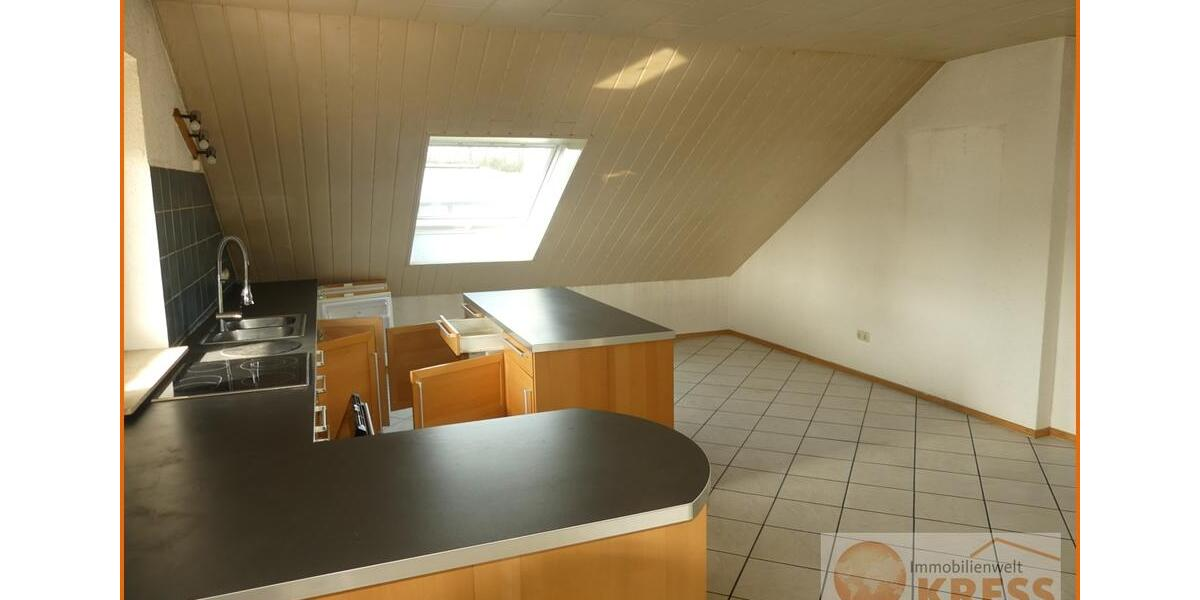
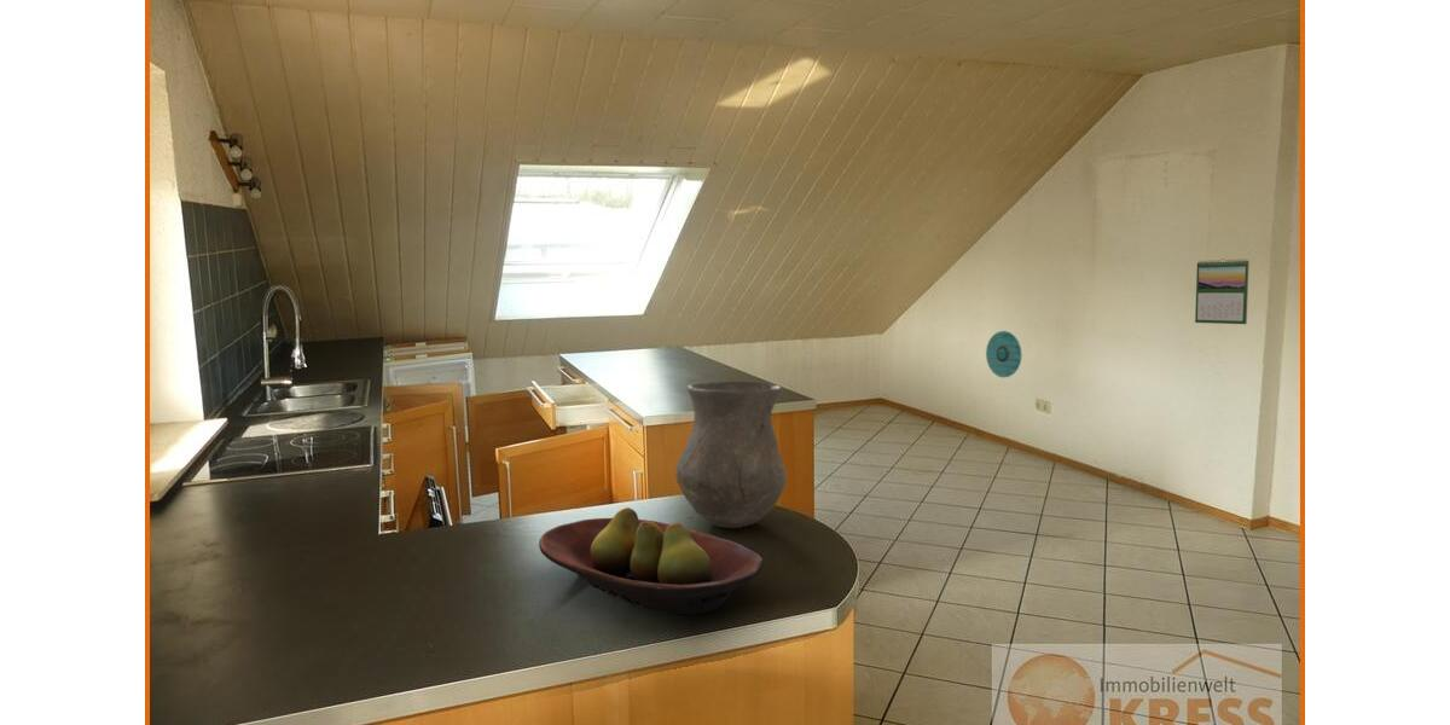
+ decorative plate (1002, 354)
+ fruit bowl (645, 551)
+ vase (730, 454)
+ calendar (1220, 291)
